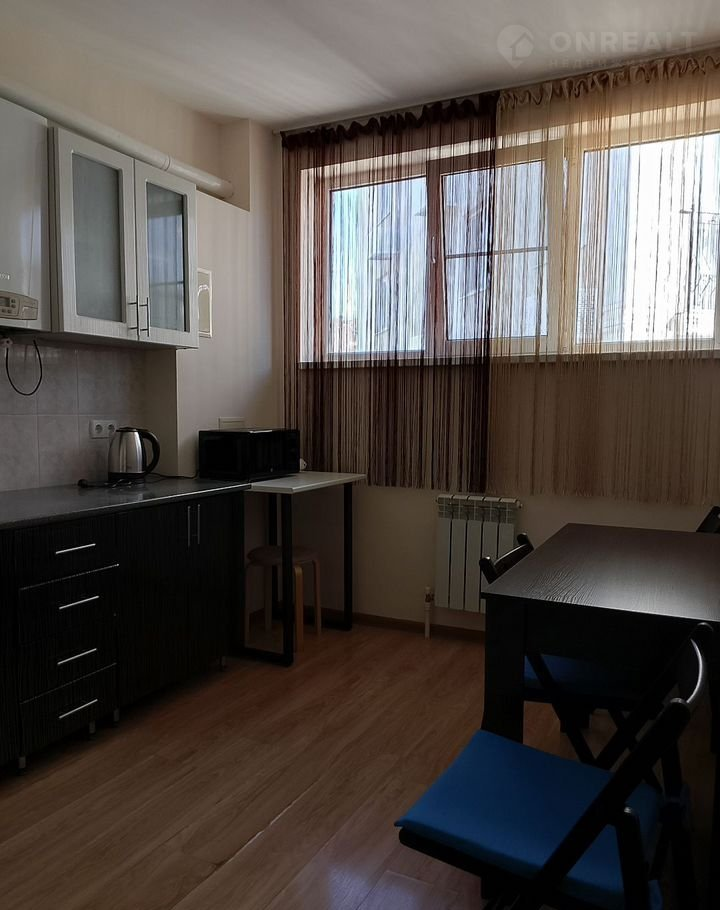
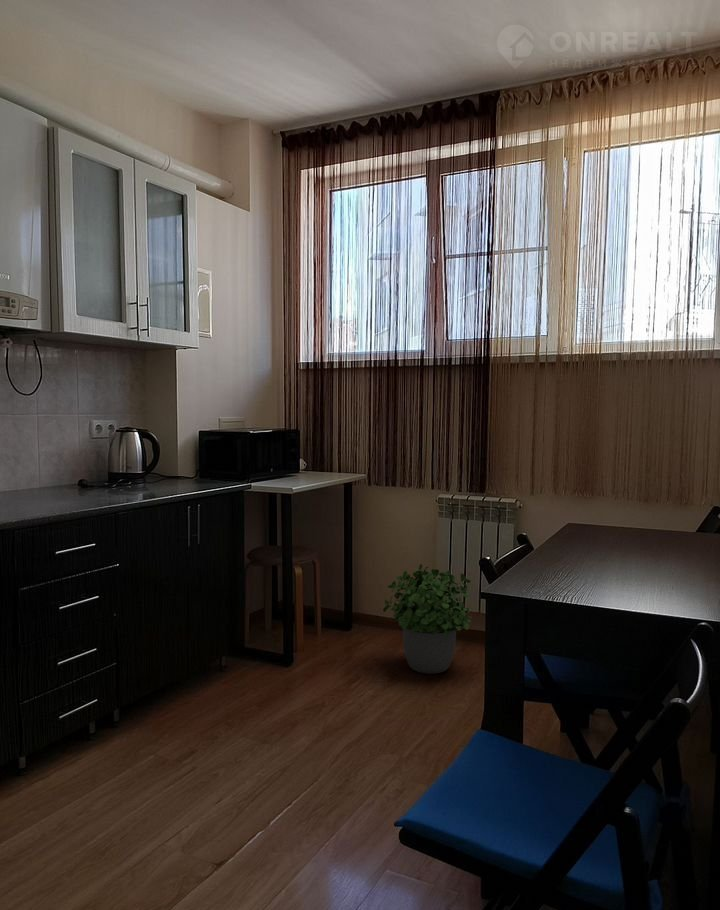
+ potted plant (427, 616)
